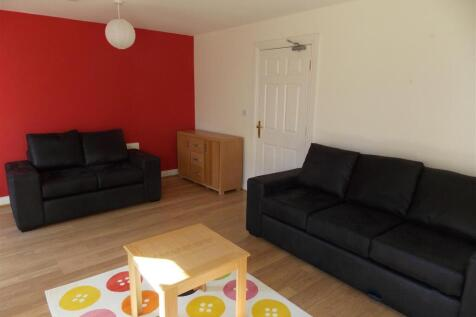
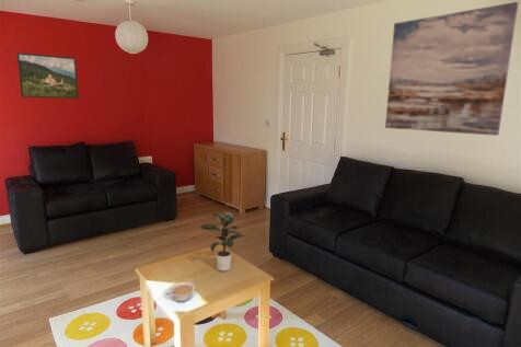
+ wall art (441, 74)
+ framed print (49, 77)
+ potted plant (224, 238)
+ legume (182, 292)
